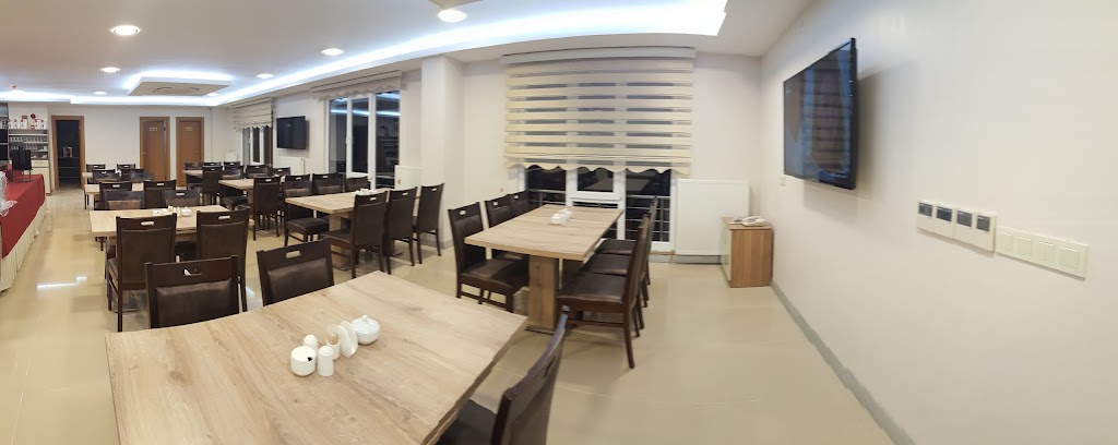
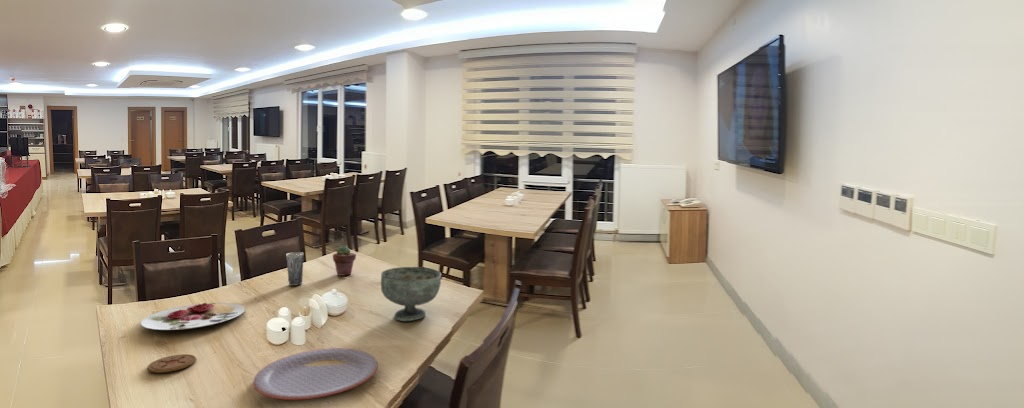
+ plate (318, 374)
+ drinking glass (295, 269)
+ plate (195, 314)
+ coaster (172, 363)
+ bowl (411, 293)
+ potted succulent (344, 259)
